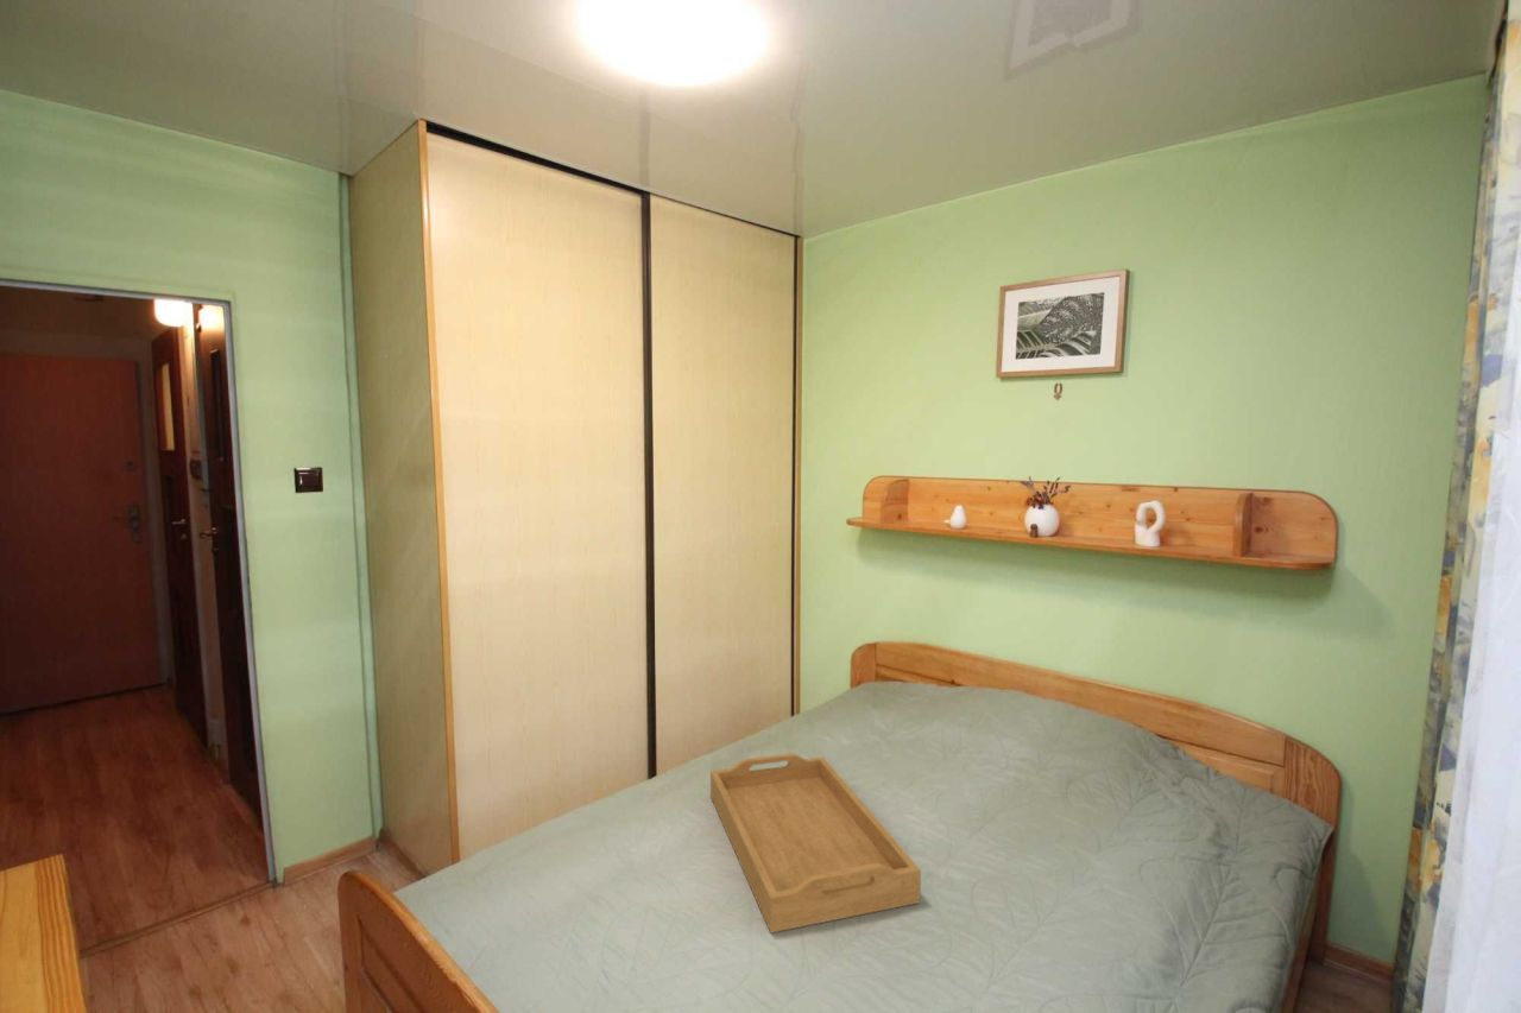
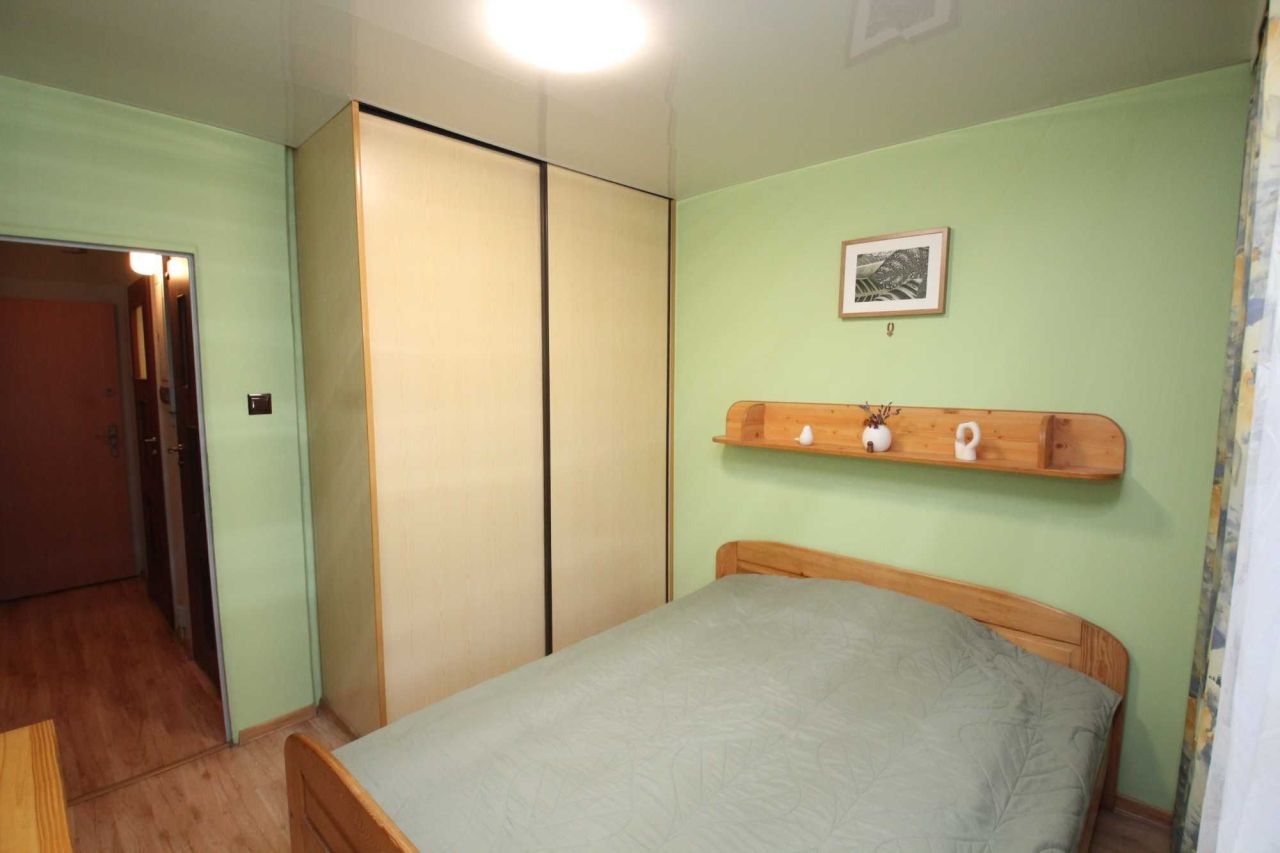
- serving tray (801, 823)
